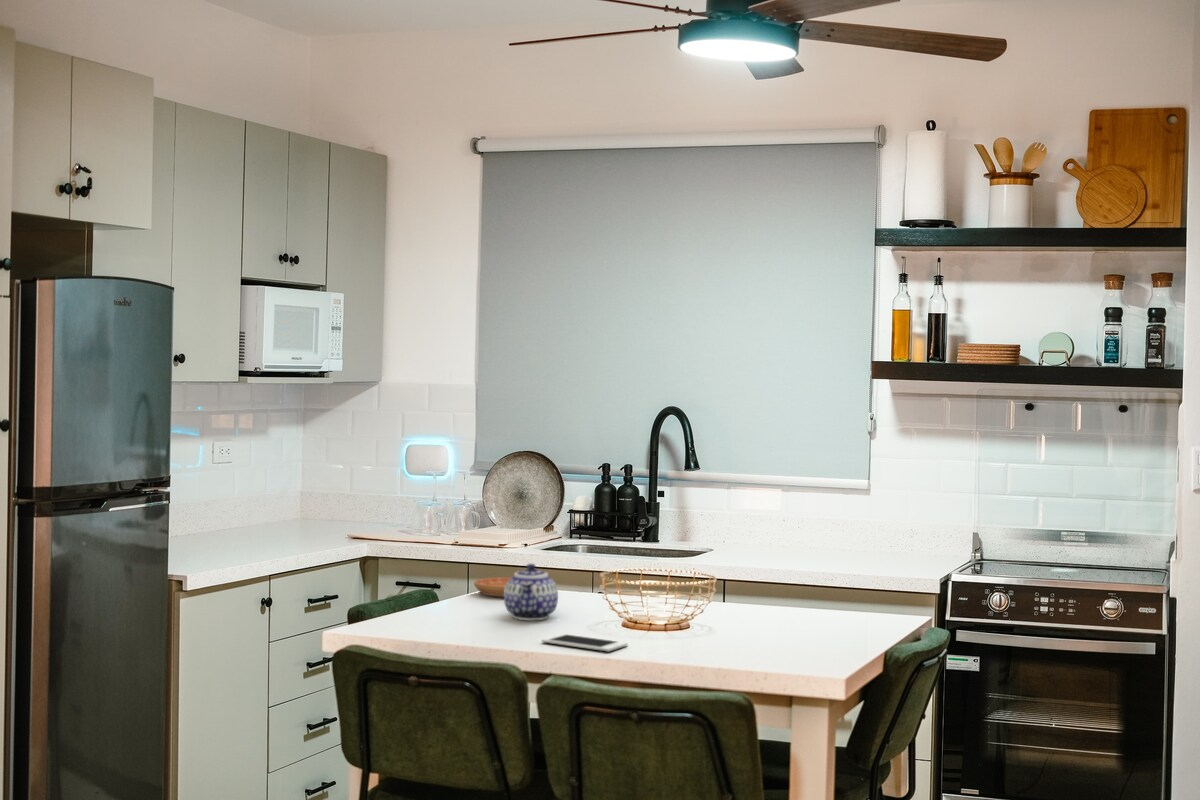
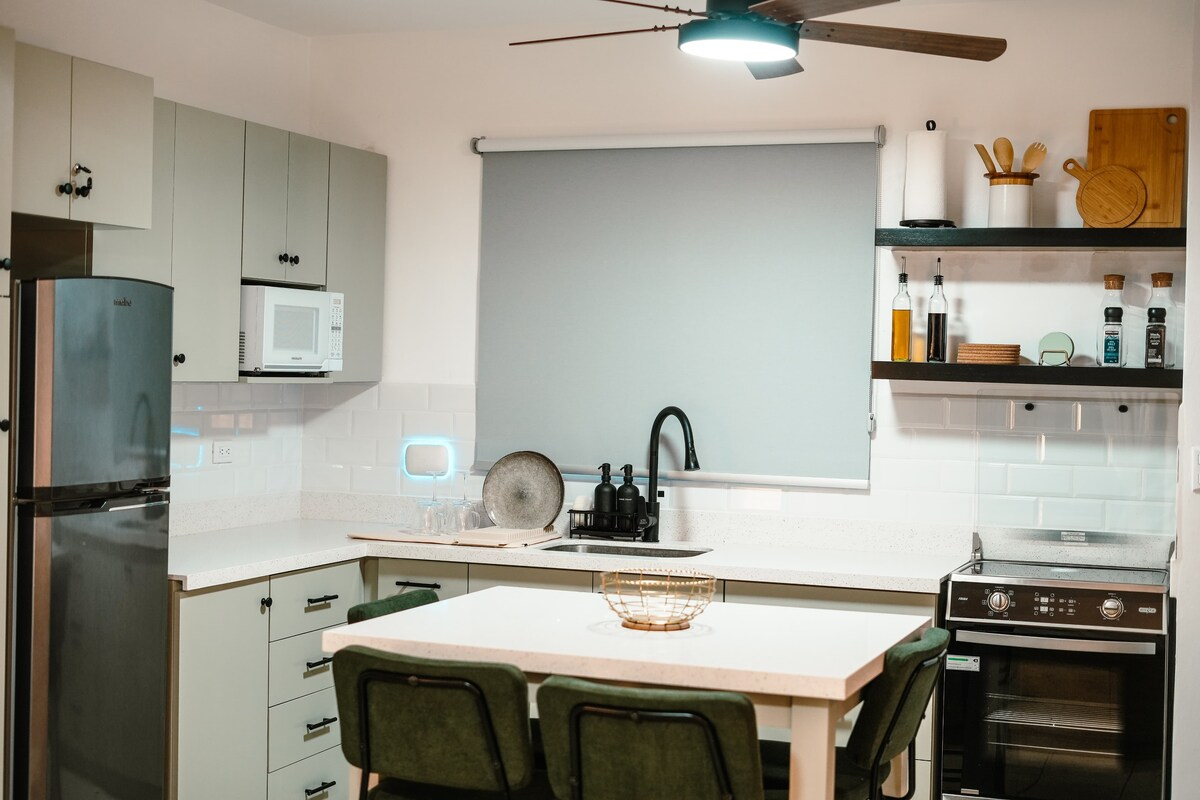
- saucer (505, 585)
- teapot (531, 590)
- cell phone (584, 642)
